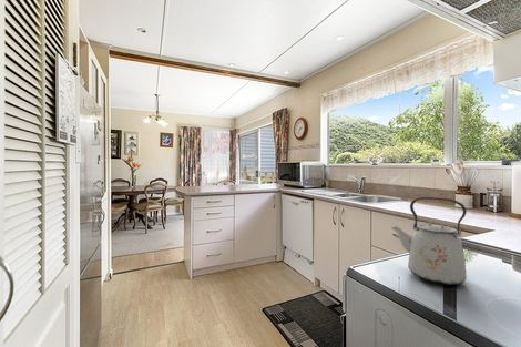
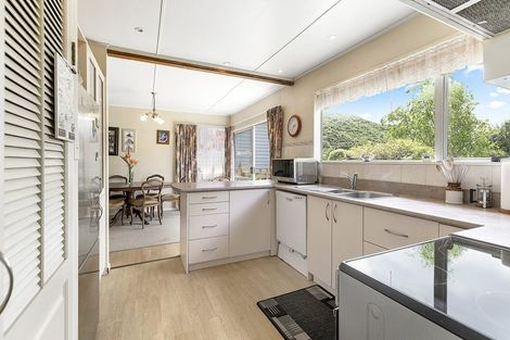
- kettle (425, 235)
